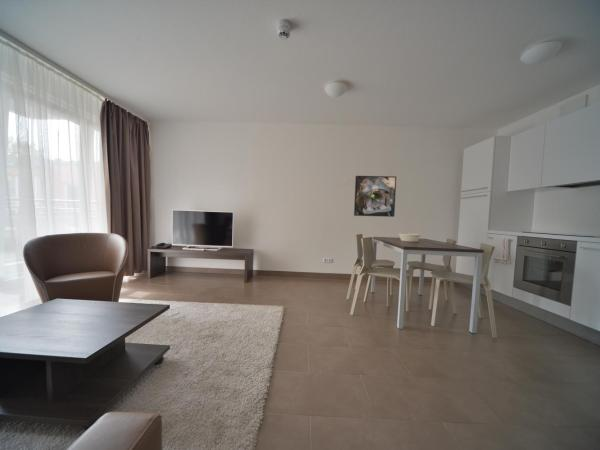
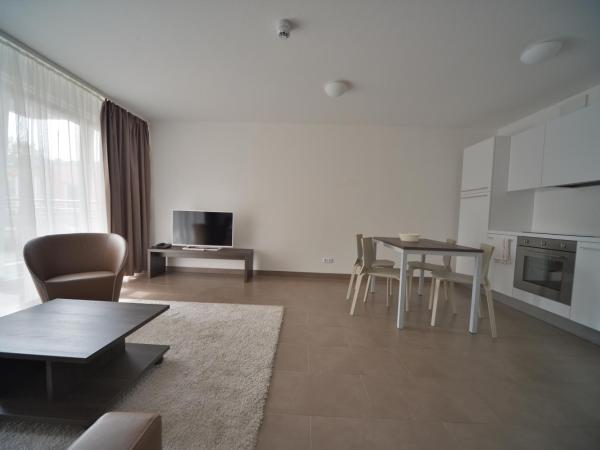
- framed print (374, 196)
